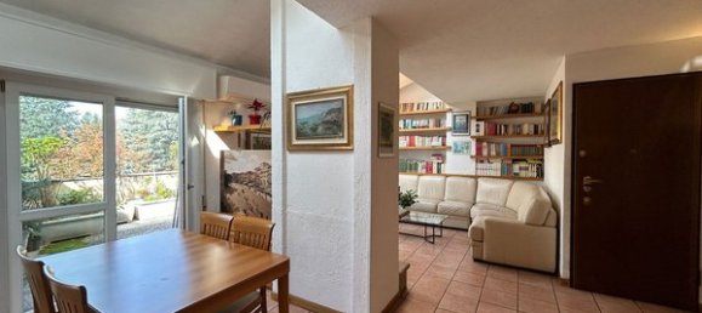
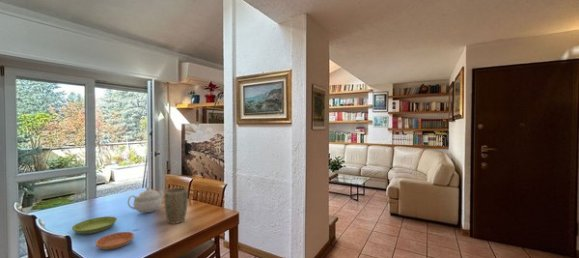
+ saucer (95, 225)
+ teapot (147, 199)
+ plant pot (176, 205)
+ saucer (115, 241)
